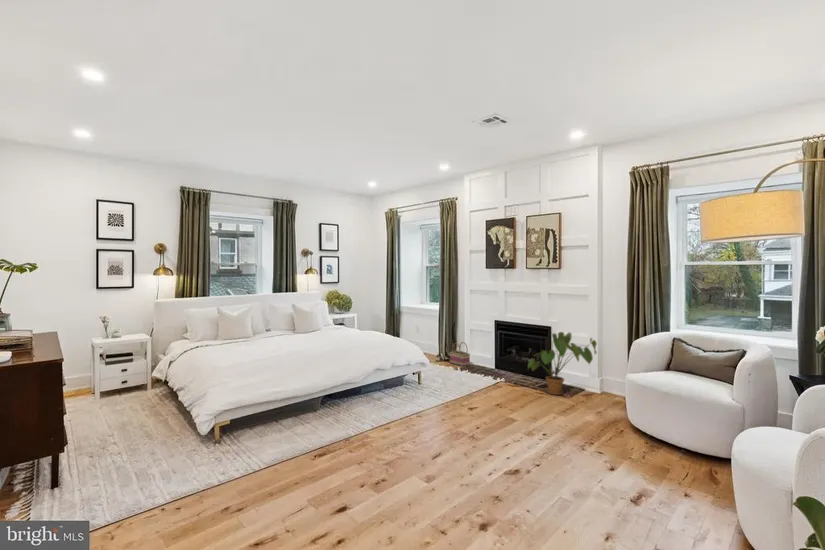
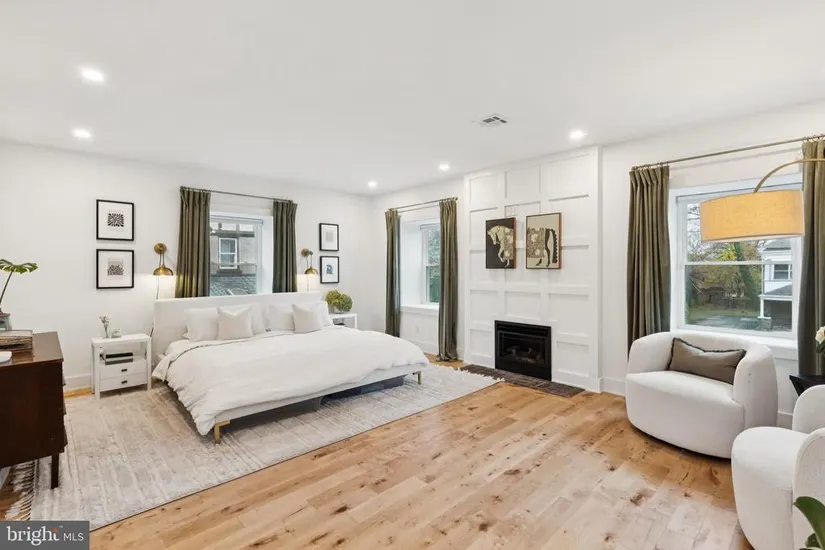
- basket (459, 353)
- house plant (564, 362)
